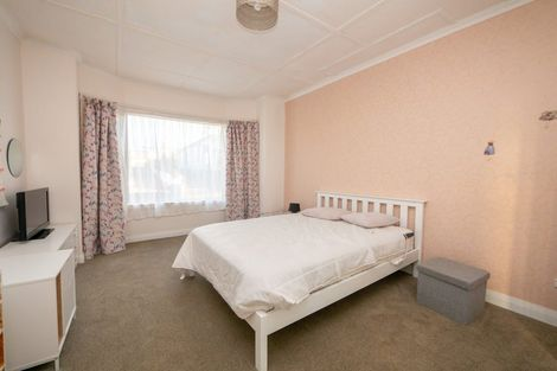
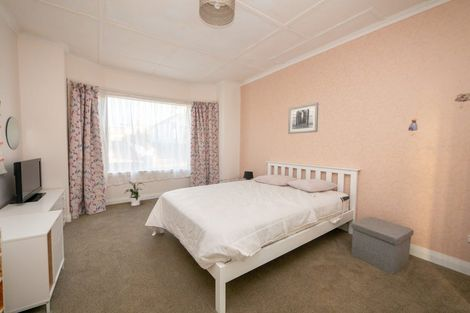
+ wall art (302, 119)
+ house plant (134, 192)
